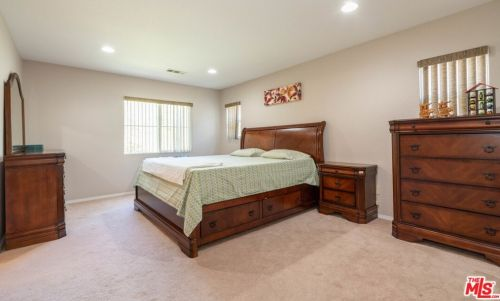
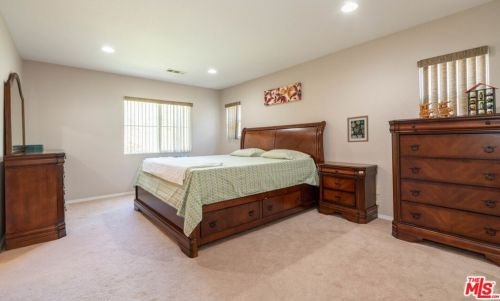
+ wall art (357, 129)
